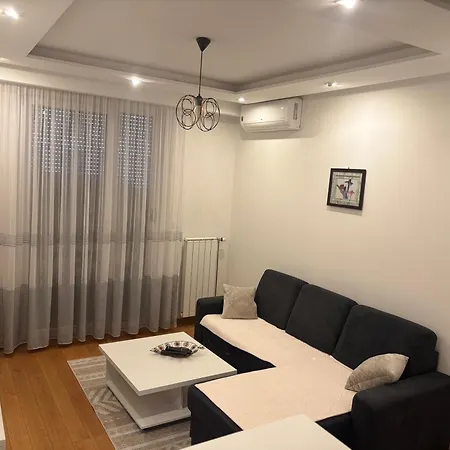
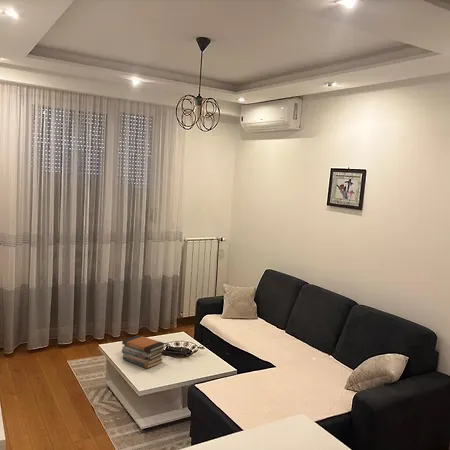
+ book stack (142, 351)
